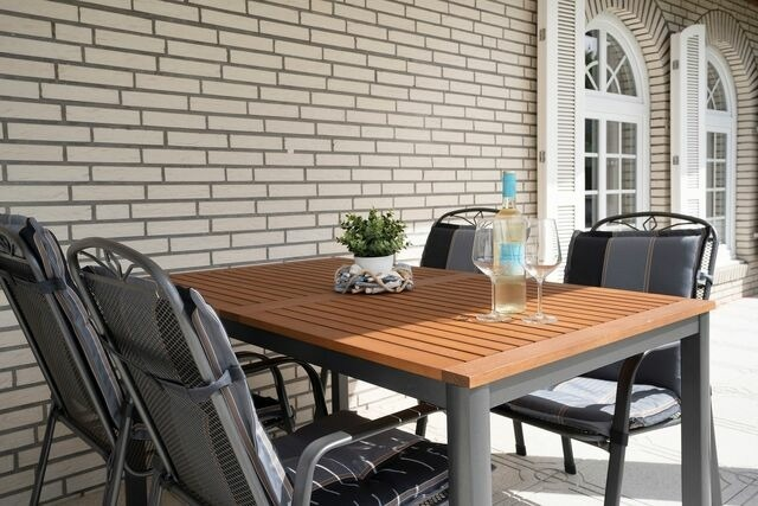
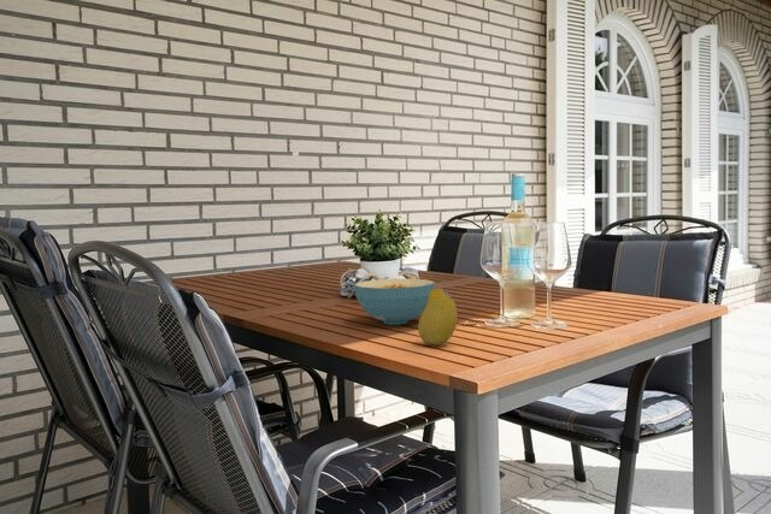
+ cereal bowl (394, 302)
+ fruit (436, 317)
